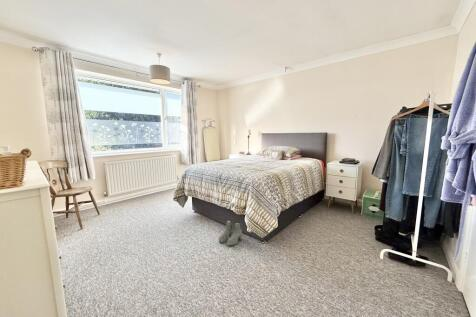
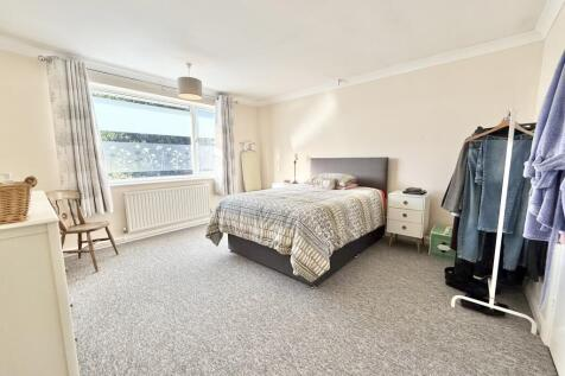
- boots (230, 231)
